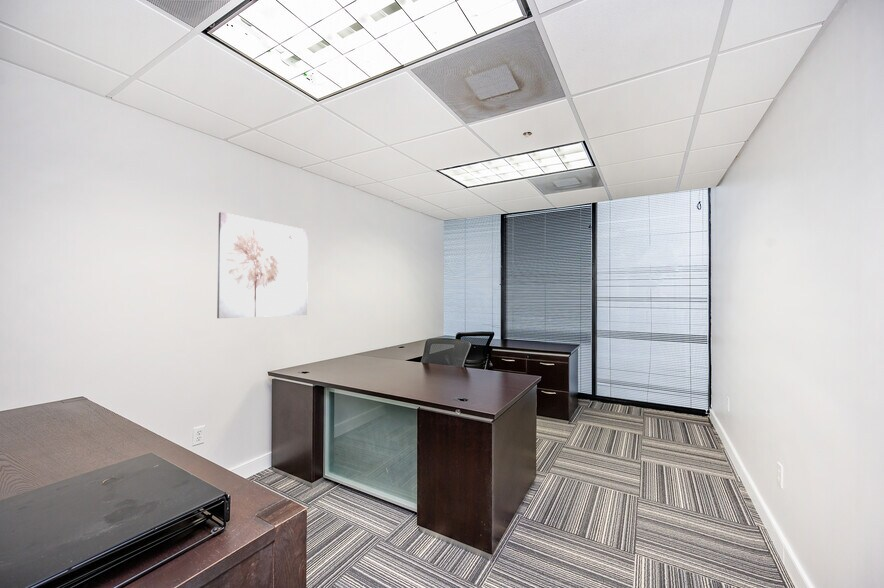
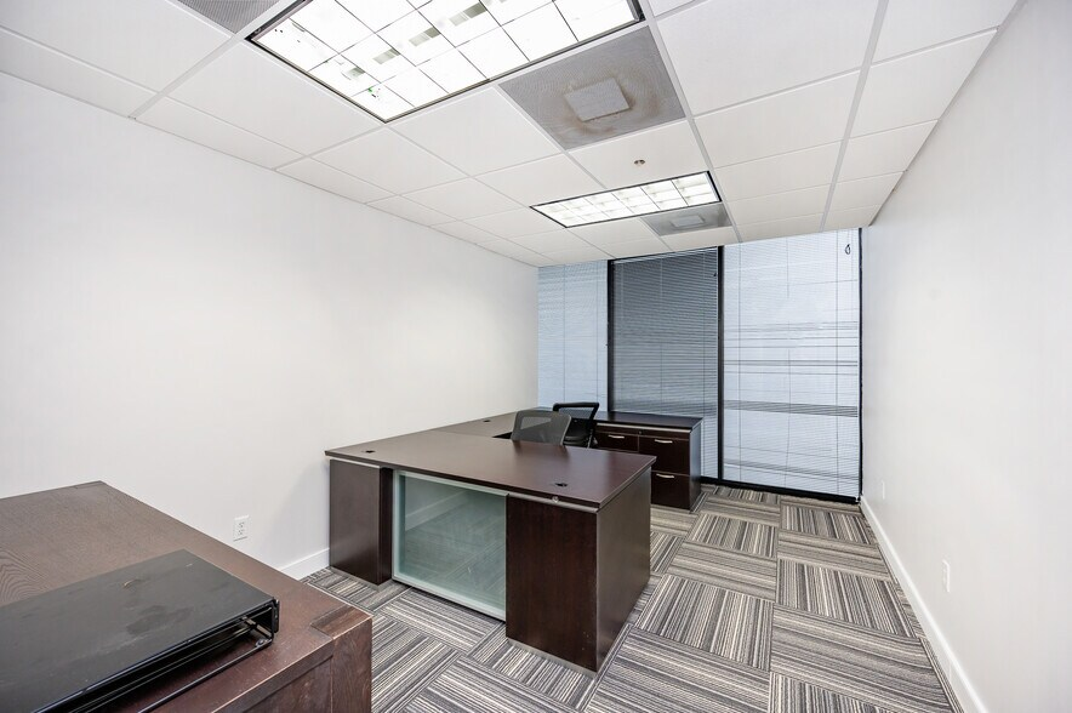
- wall art (267, 269)
